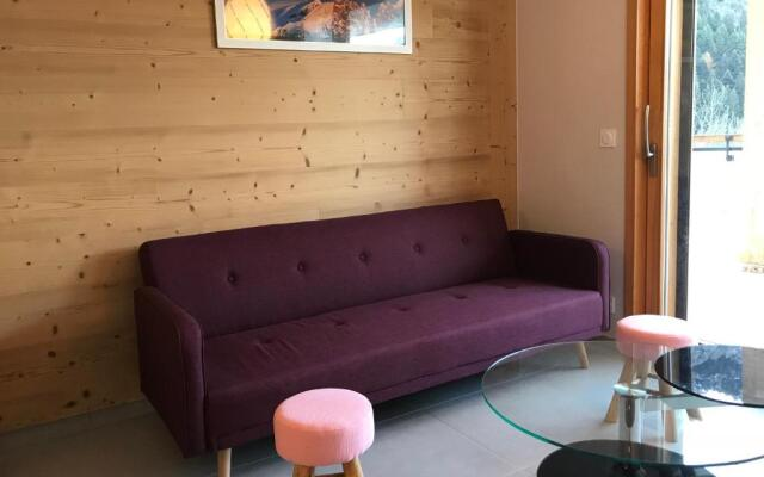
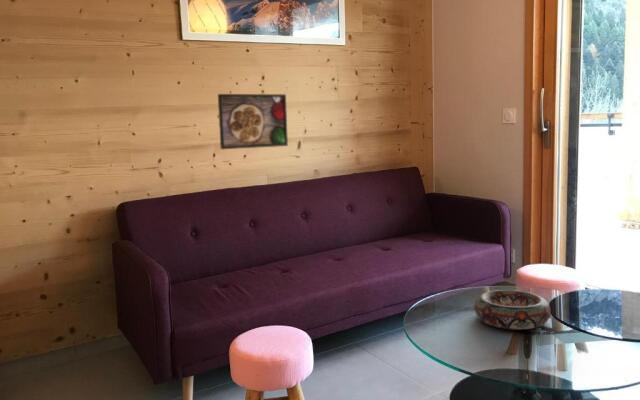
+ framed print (254, 121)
+ decorative bowl (511, 309)
